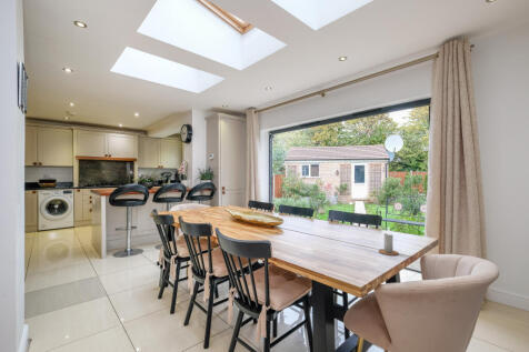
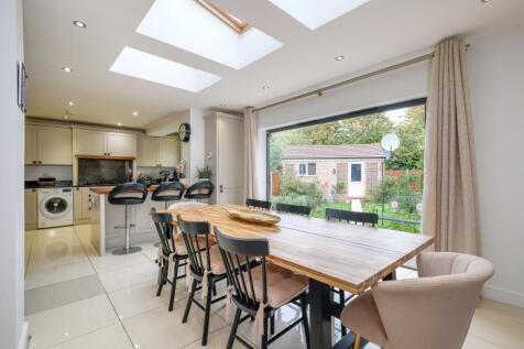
- candle (388, 239)
